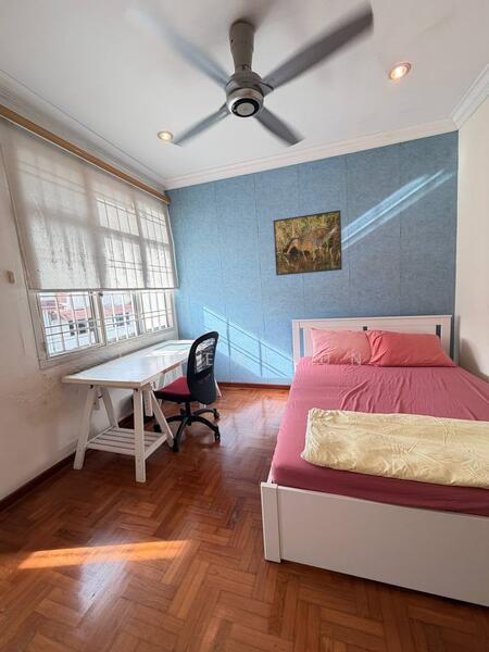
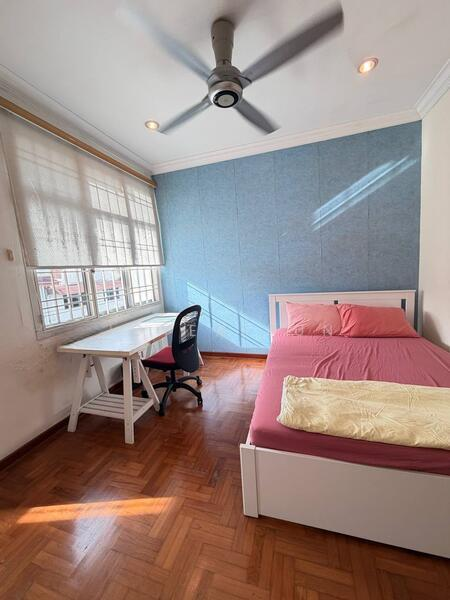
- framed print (306, 244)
